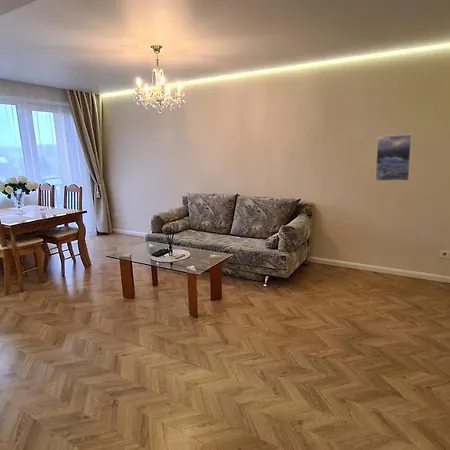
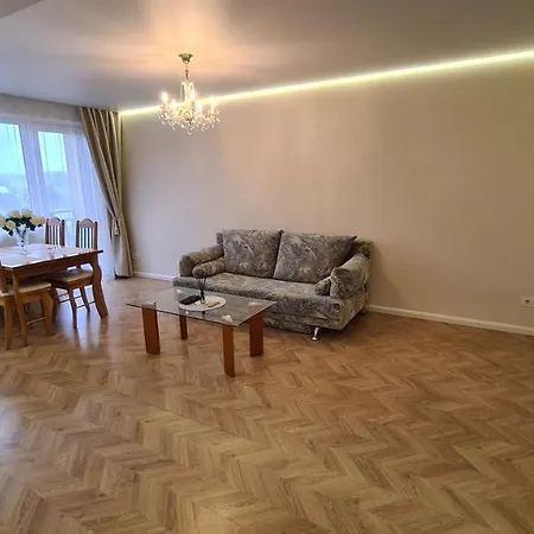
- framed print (393, 158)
